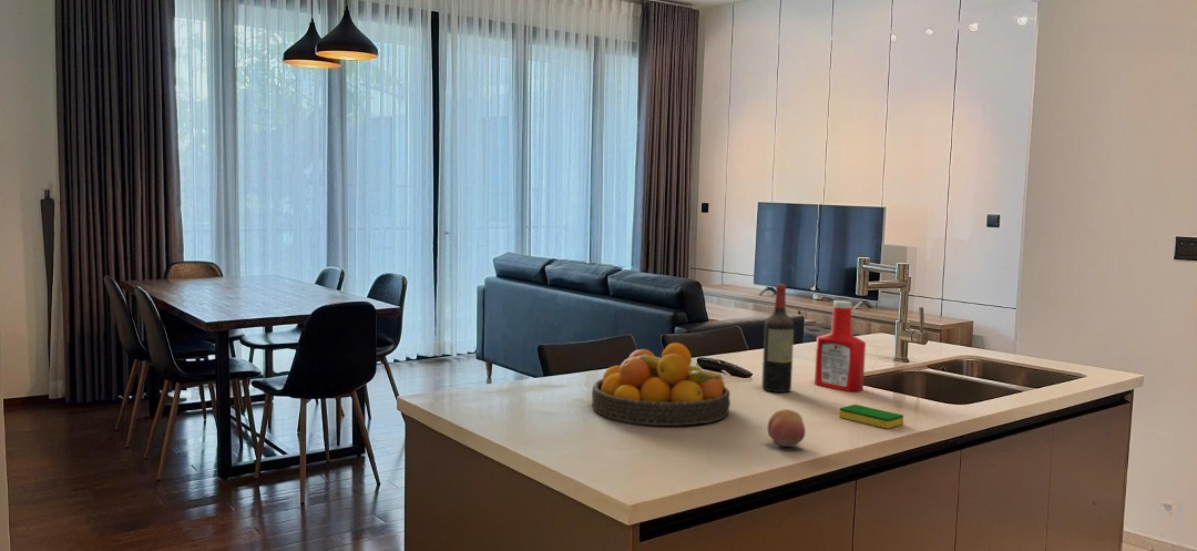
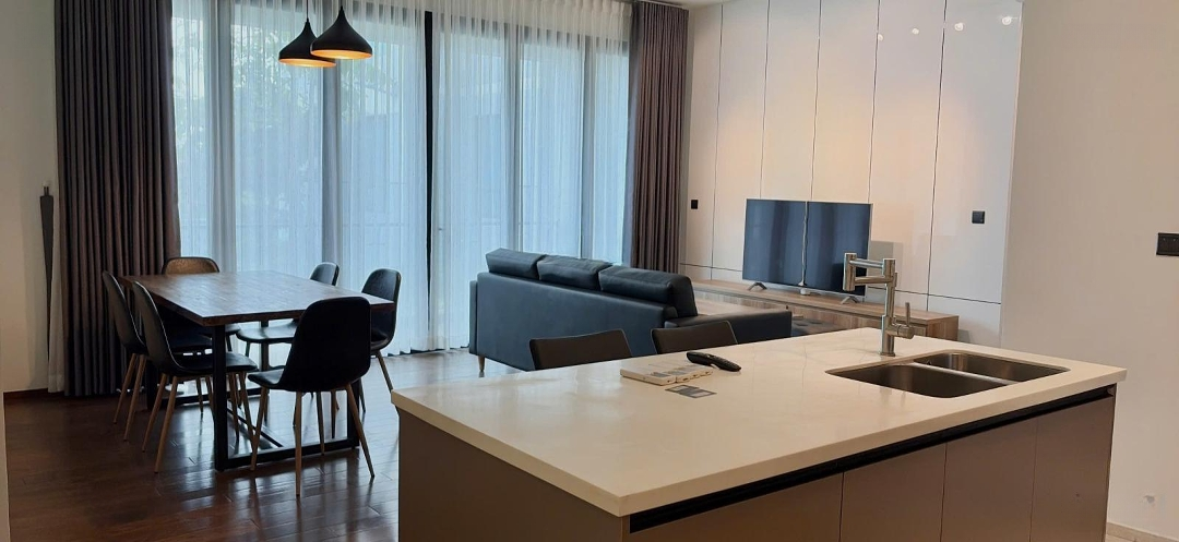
- fruit bowl (661, 378)
- wine bottle (778, 337)
- fruit (786, 427)
- soap bottle (840, 344)
- dish sponge (870, 416)
